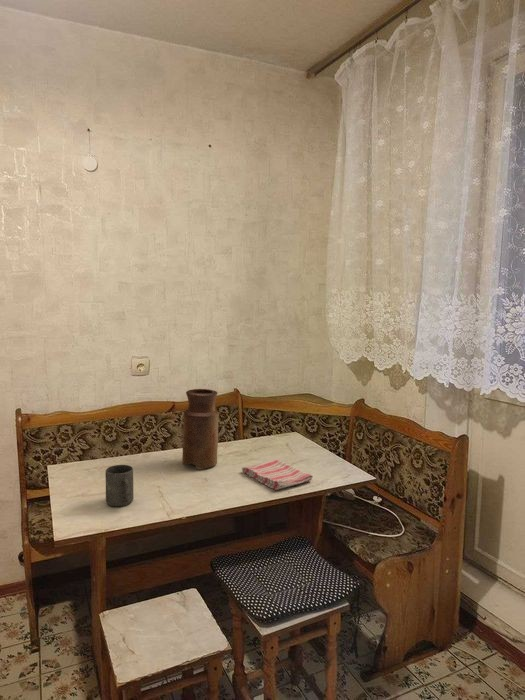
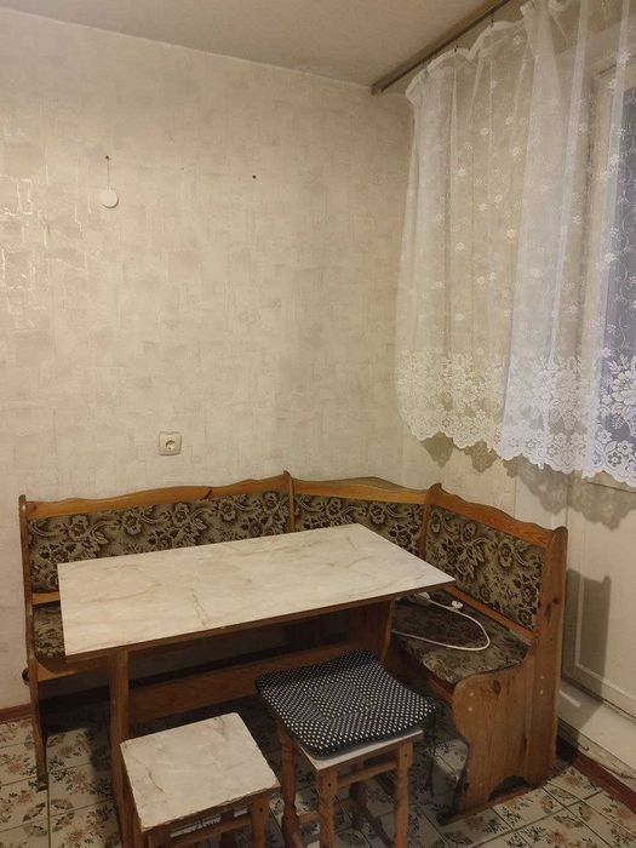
- vase (200, 427)
- dish towel (276, 472)
- mug (121, 487)
